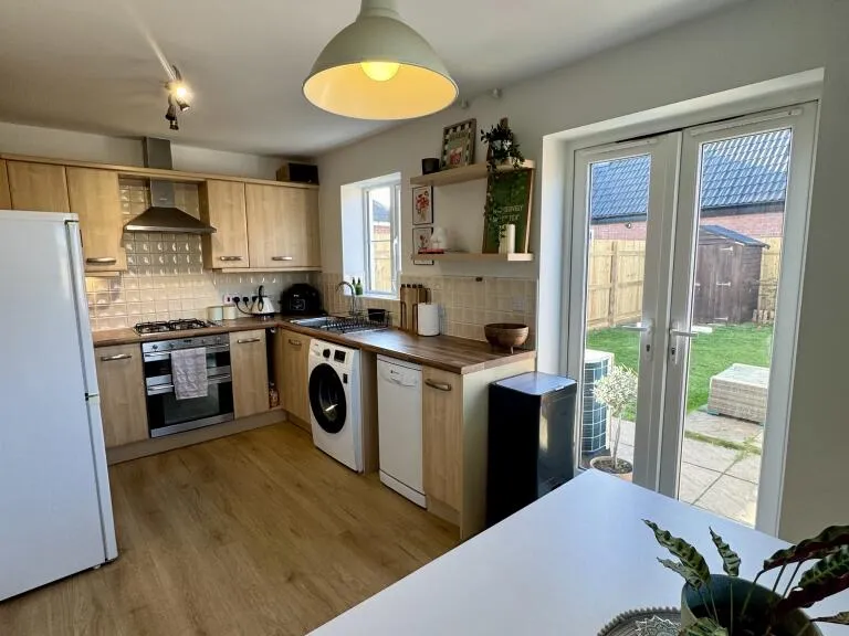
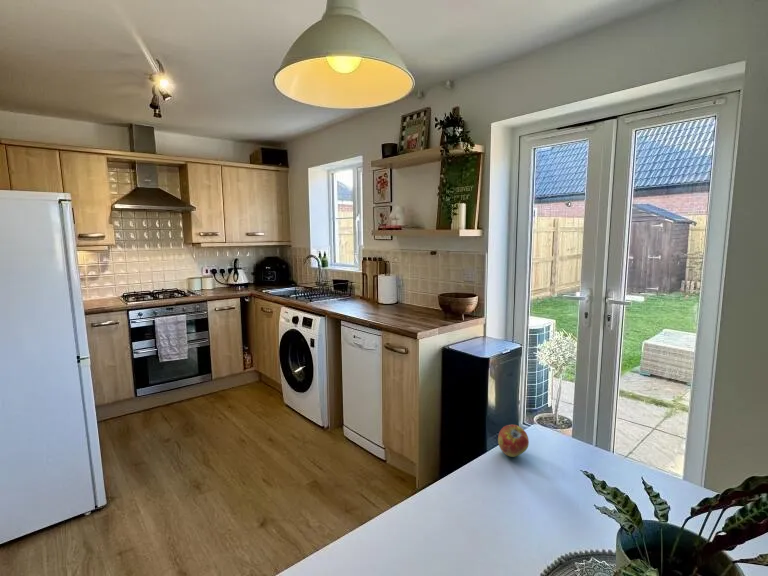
+ fruit (512, 440)
